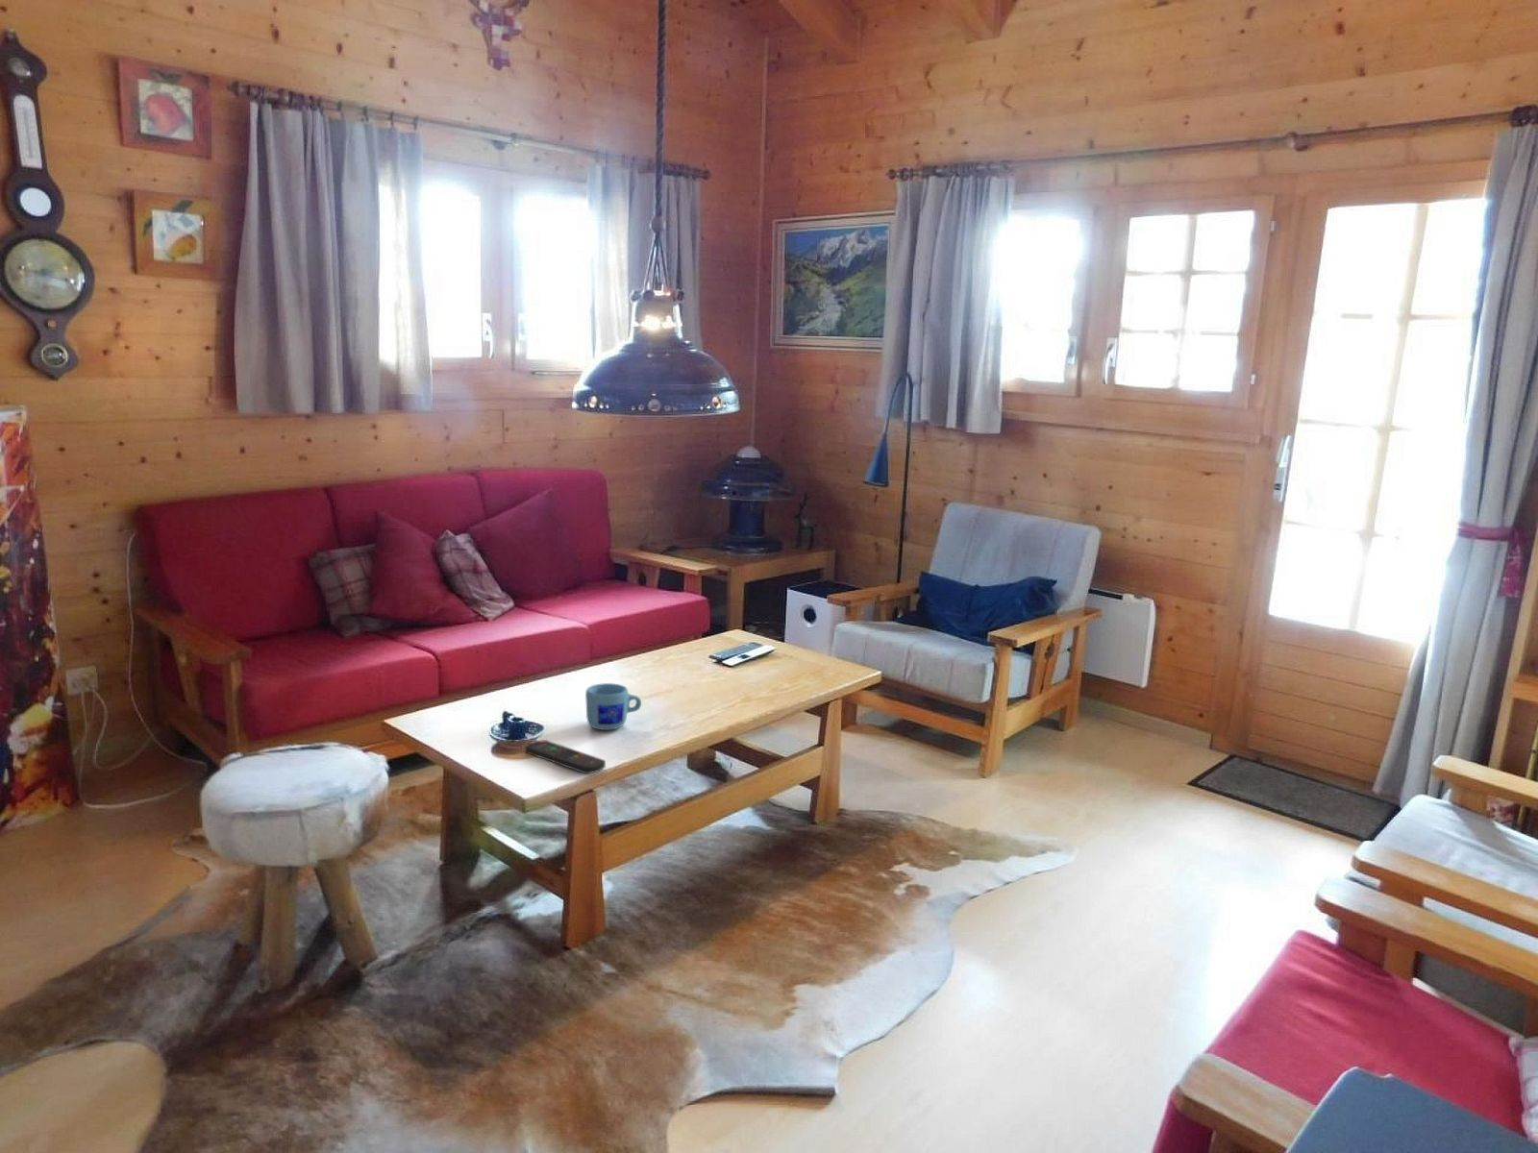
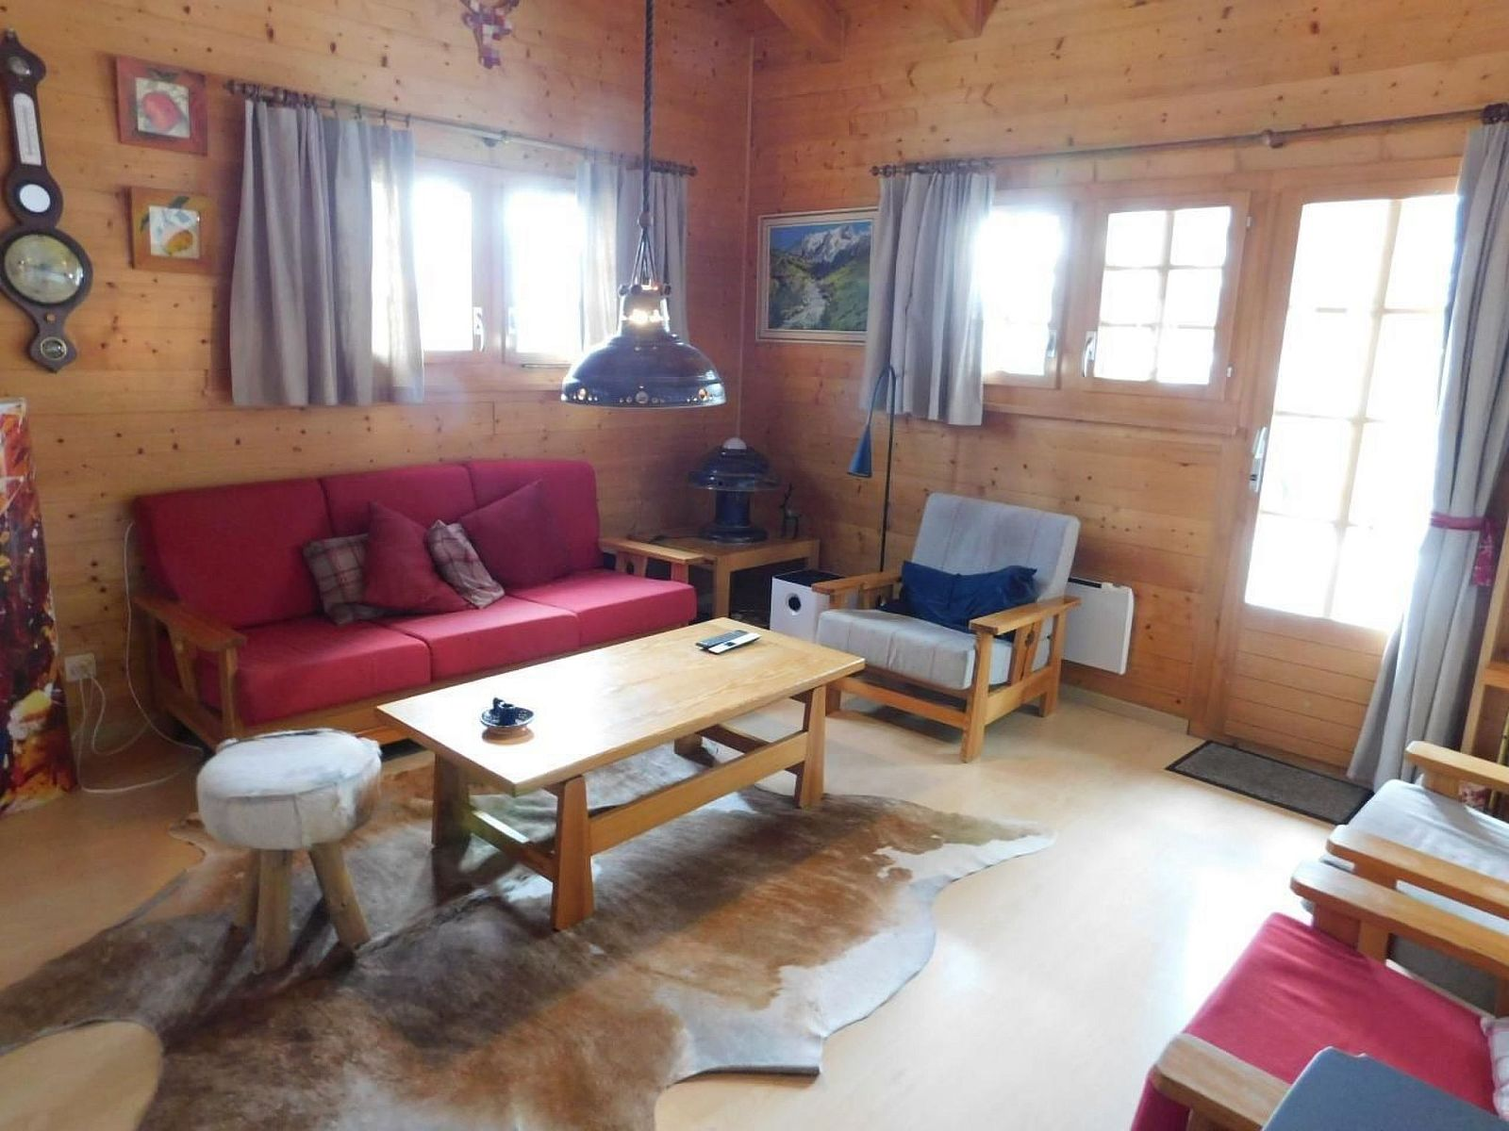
- mug (613, 707)
- remote control (564, 756)
